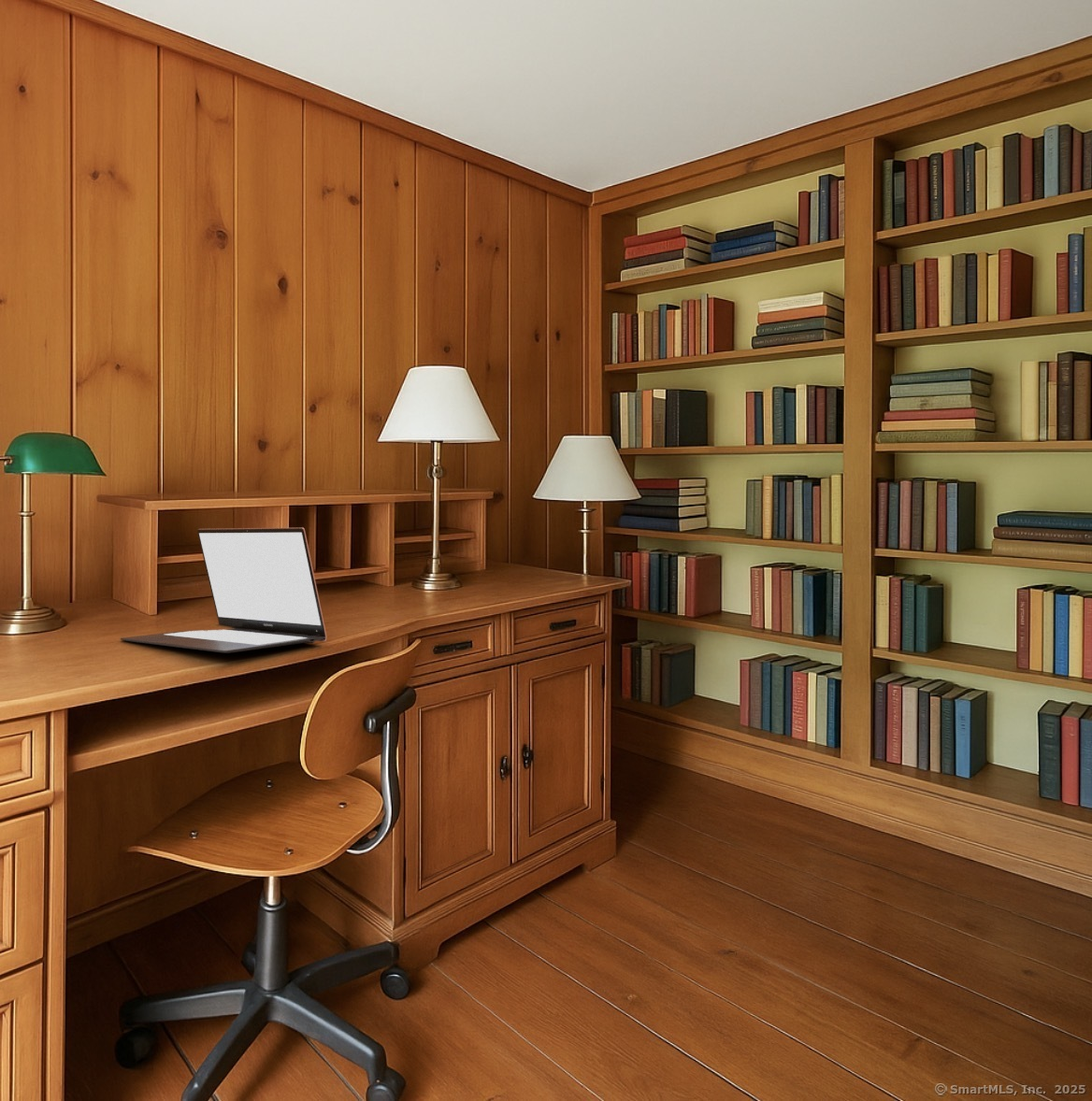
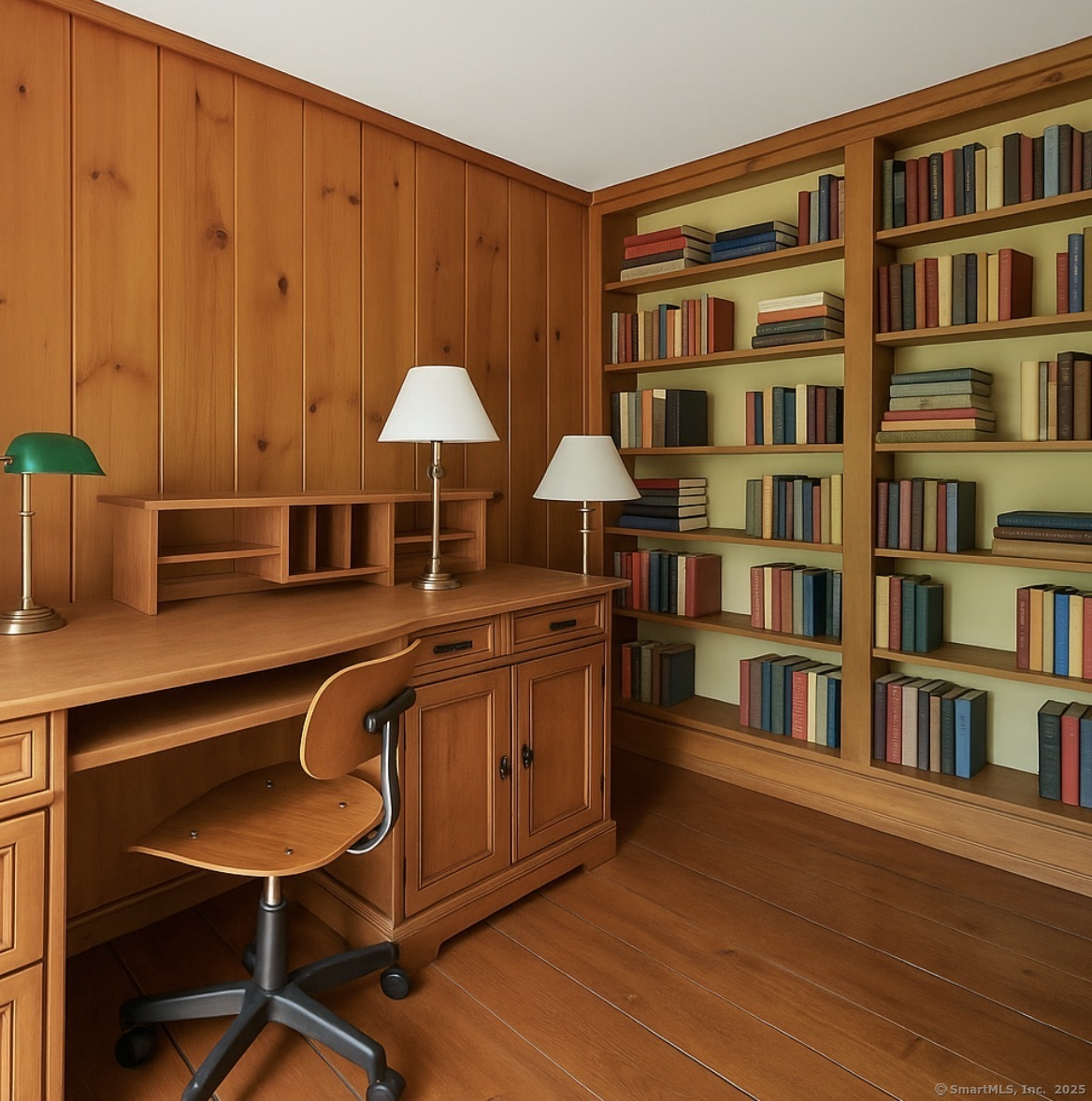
- laptop (223, 585)
